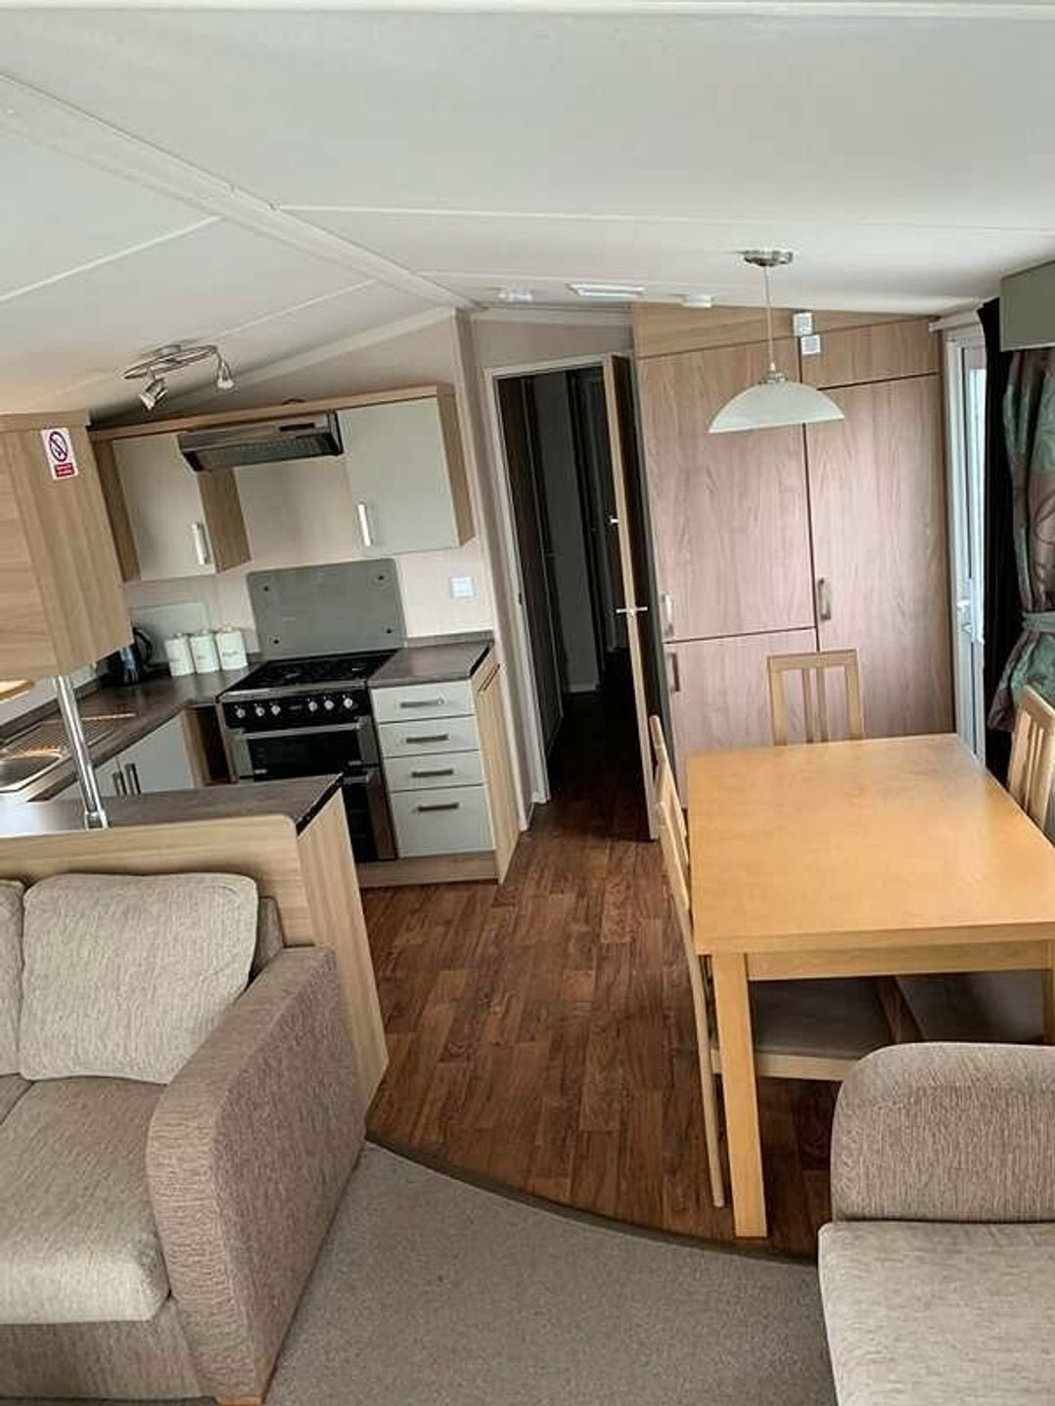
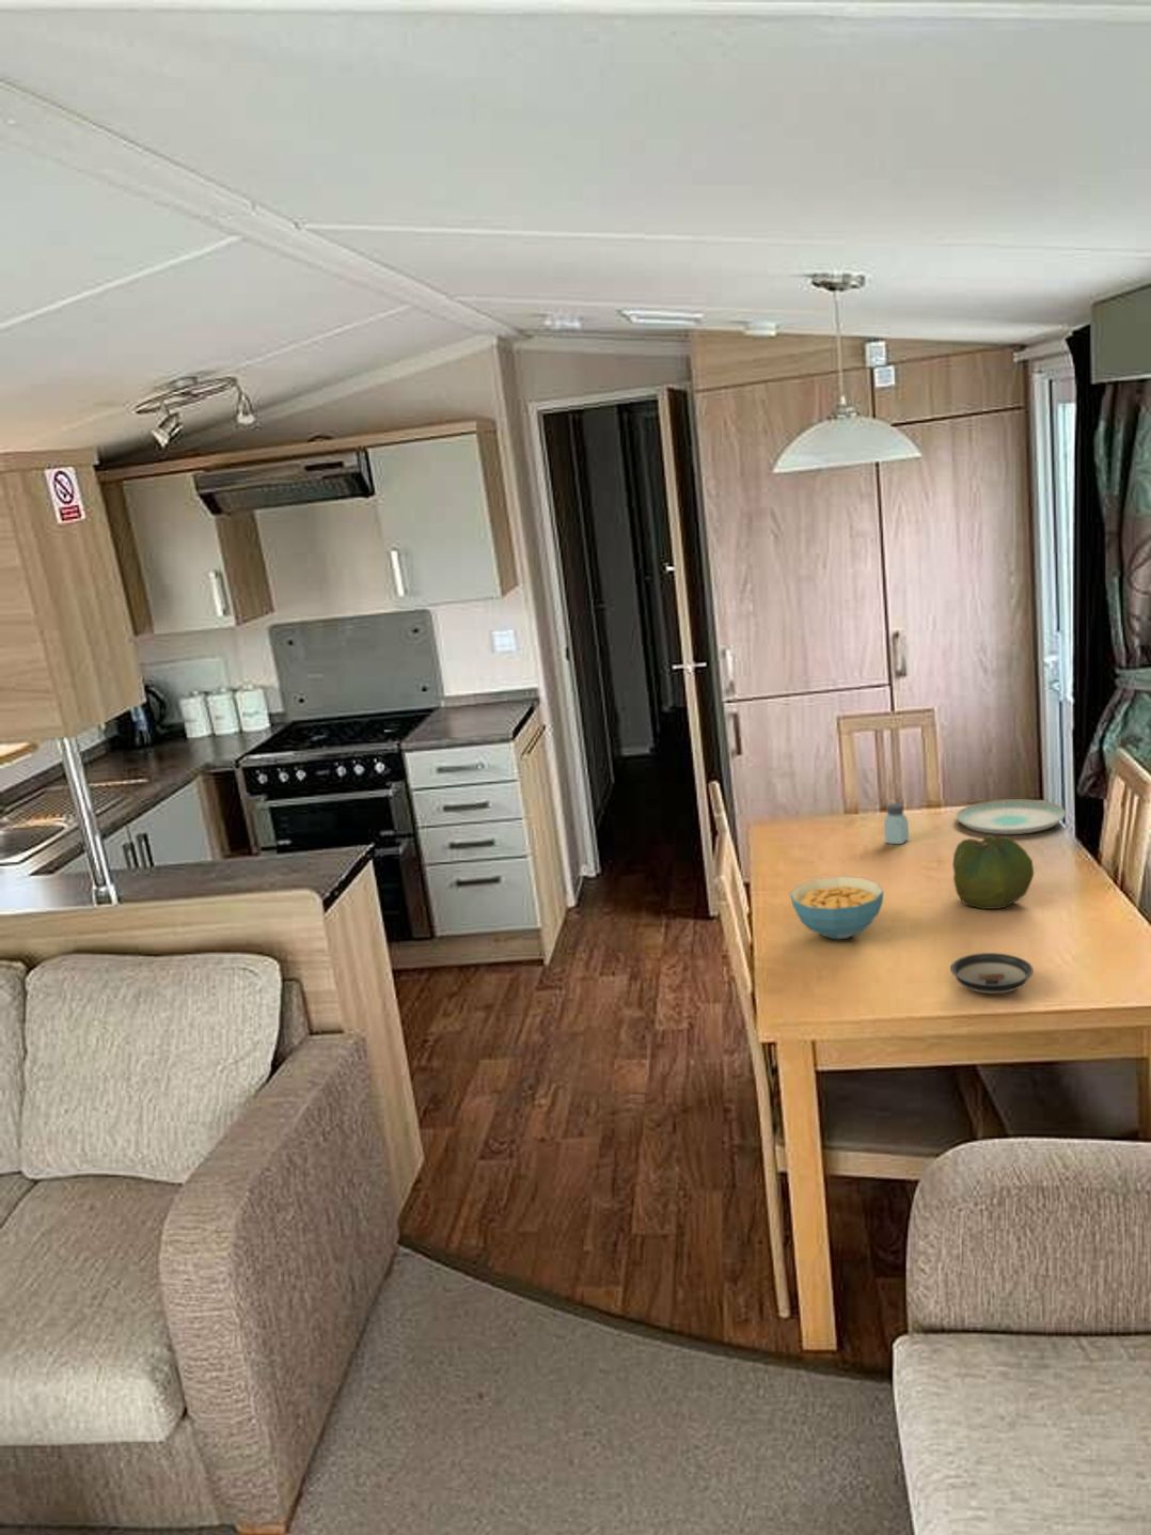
+ saucer (991, 976)
+ plate (1010, 818)
+ cabbage (991, 870)
+ cereal bowl (837, 912)
+ saltshaker (896, 823)
